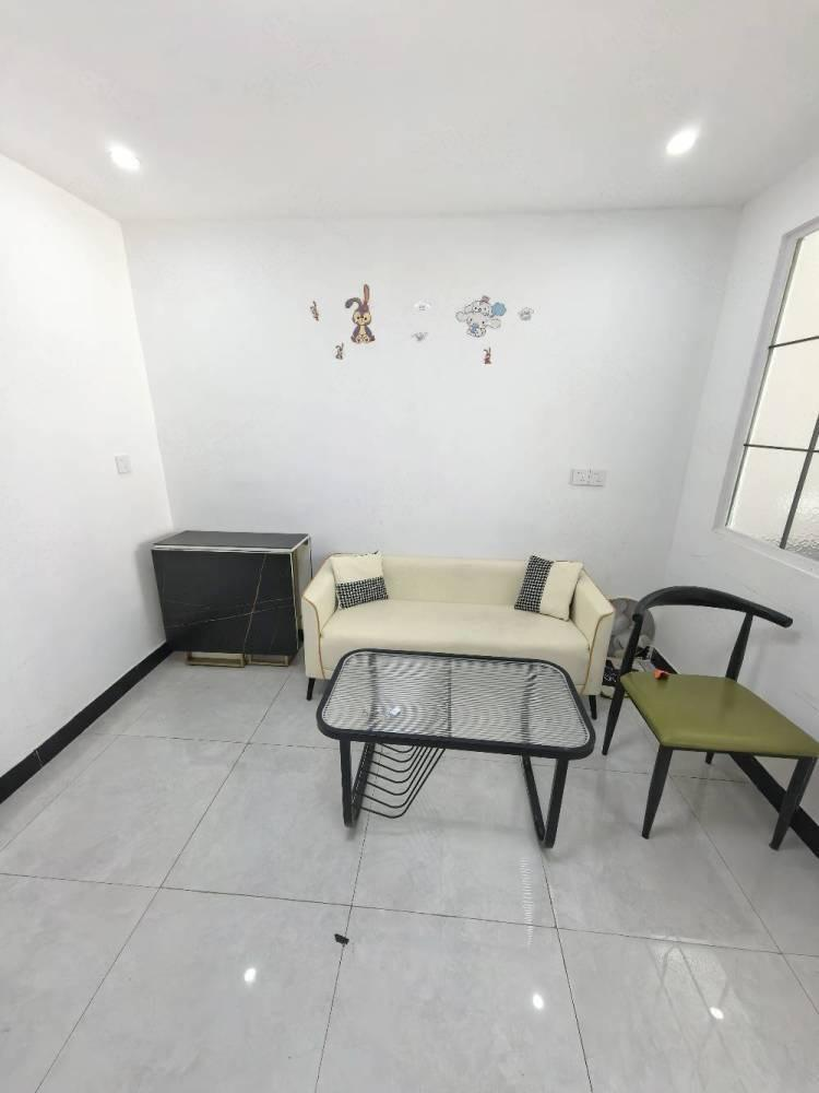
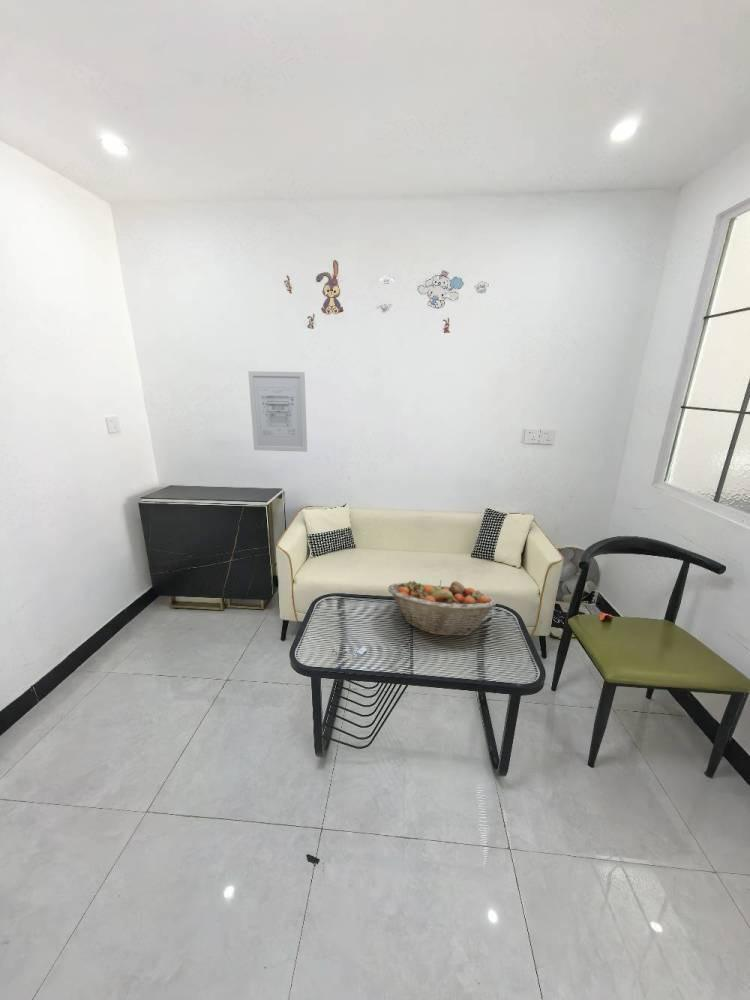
+ fruit basket (439, 601)
+ wall art (278, 412)
